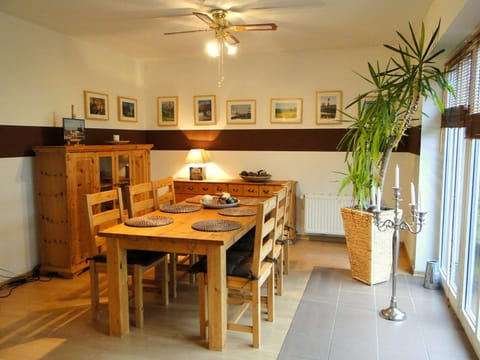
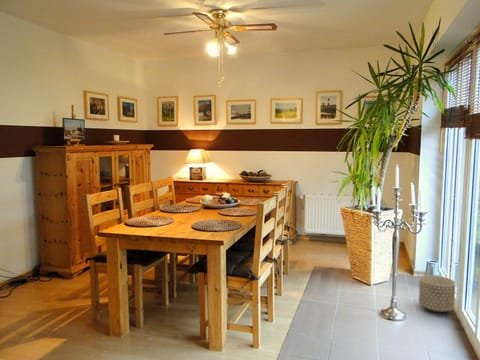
+ planter (436, 294)
